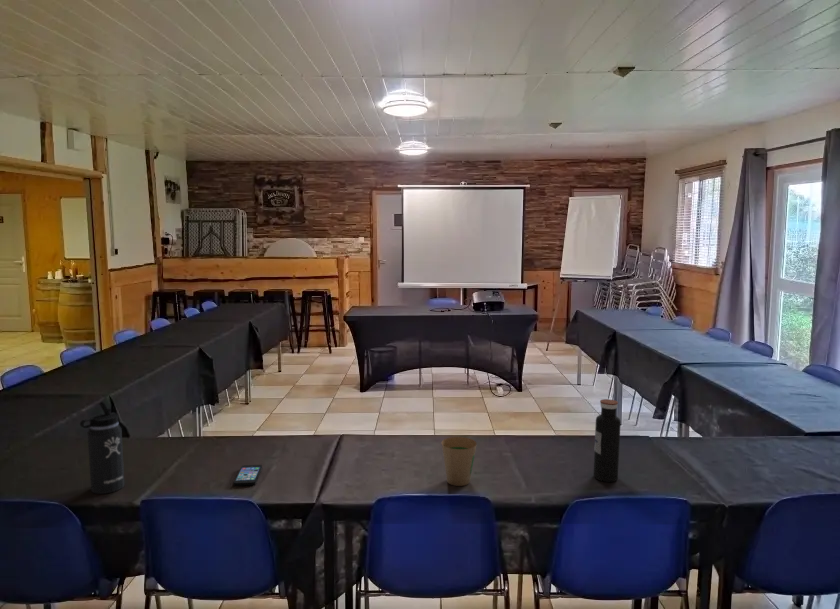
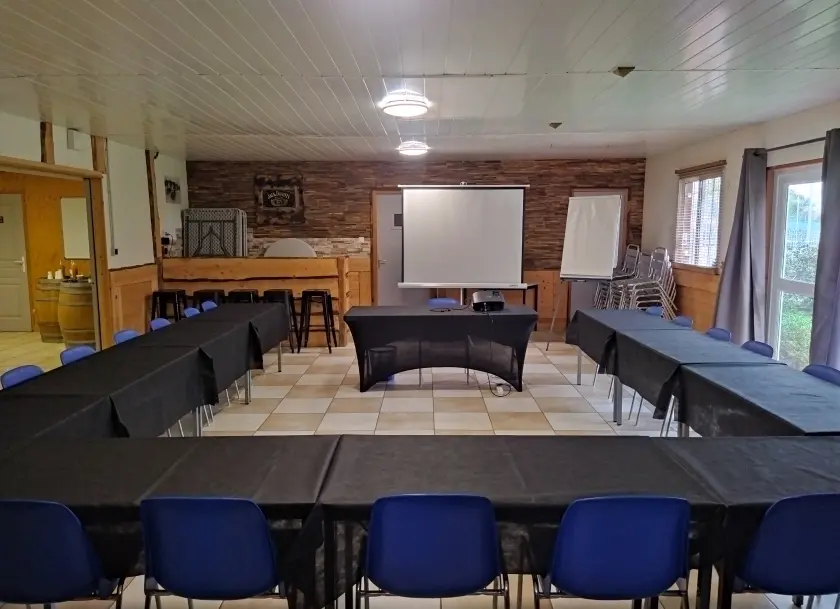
- smartphone (248, 474)
- thermos bottle (101, 446)
- paper cup (458, 462)
- water bottle (607, 439)
